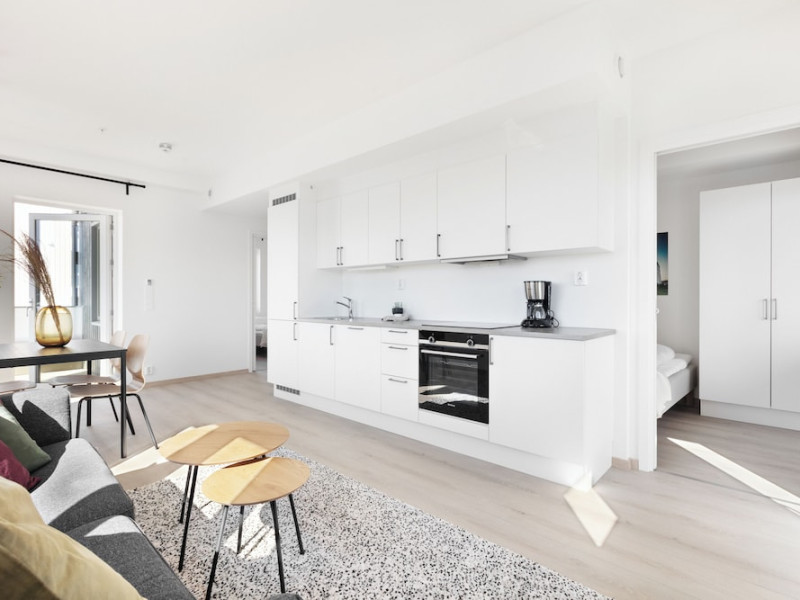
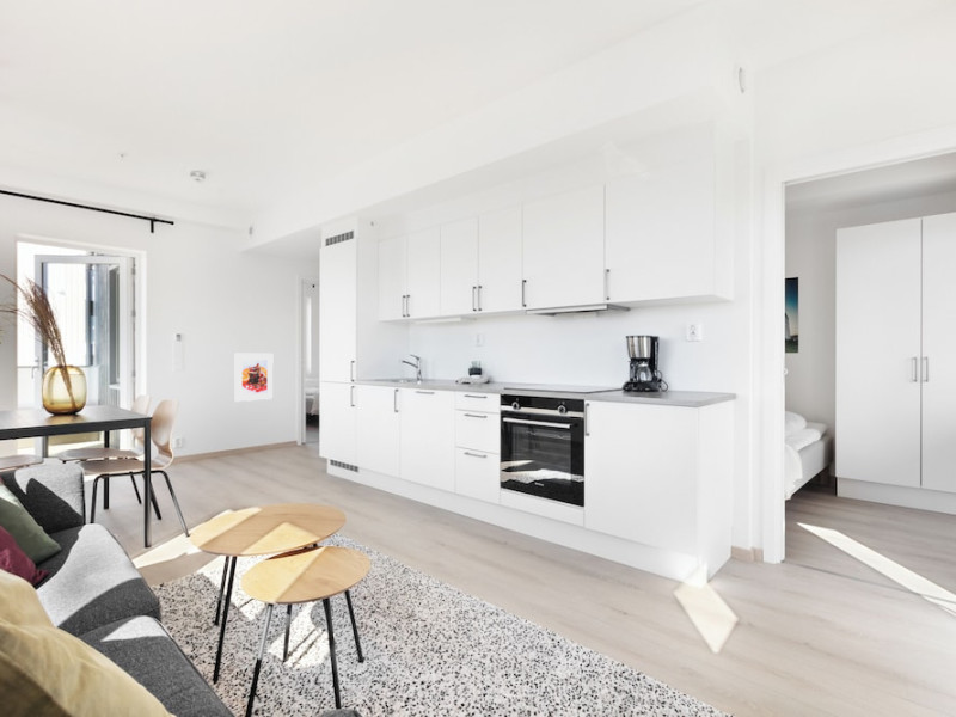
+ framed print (255, 376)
